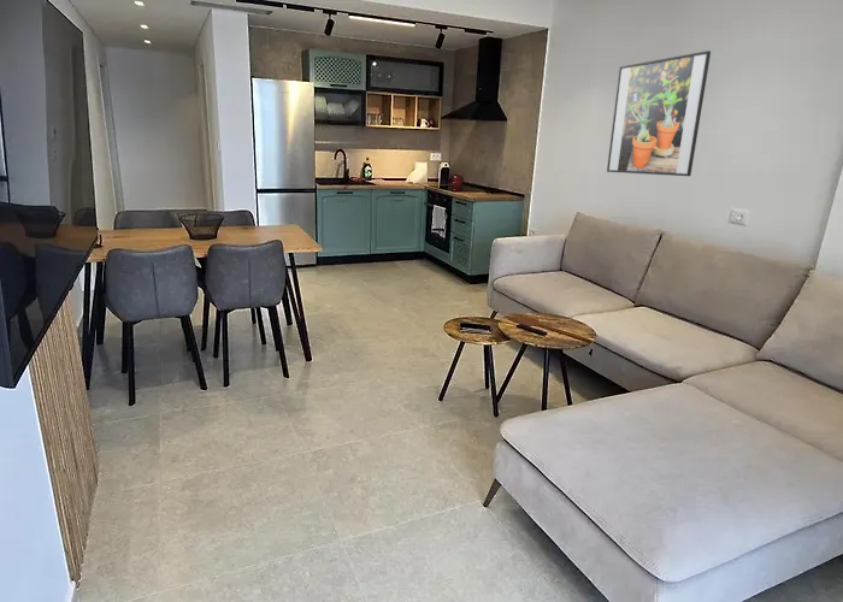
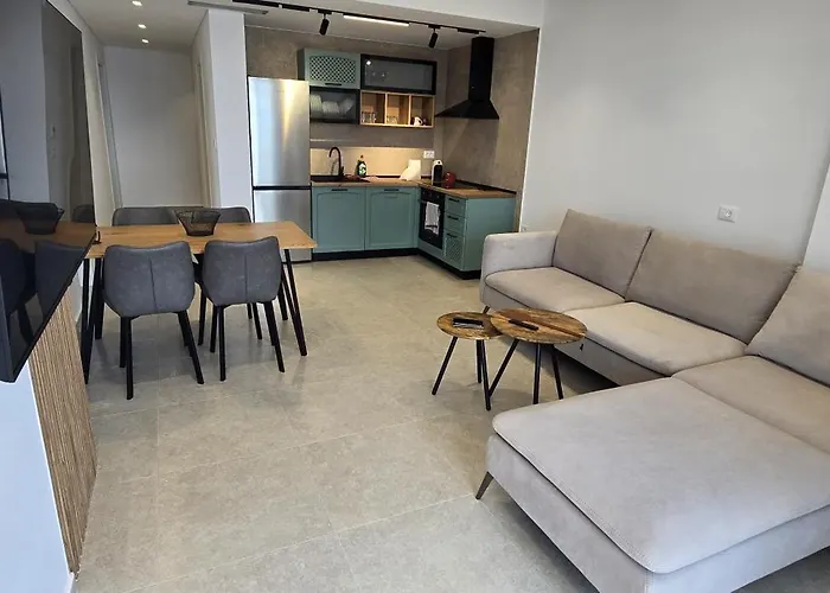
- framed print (653, 118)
